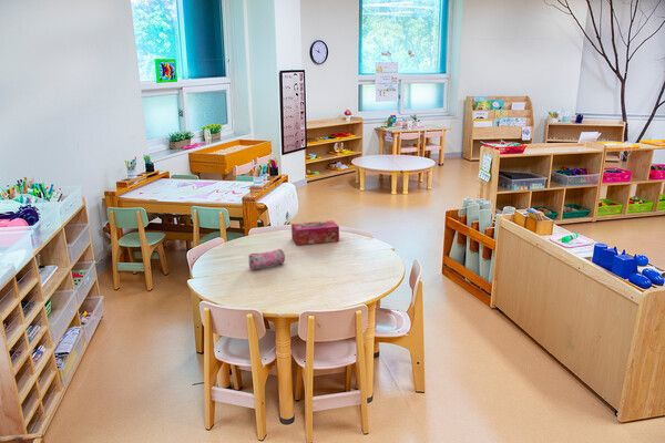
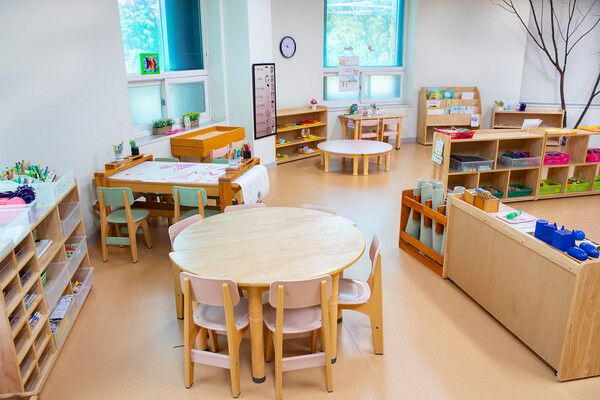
- pencil case (266, 258)
- tissue box (315, 231)
